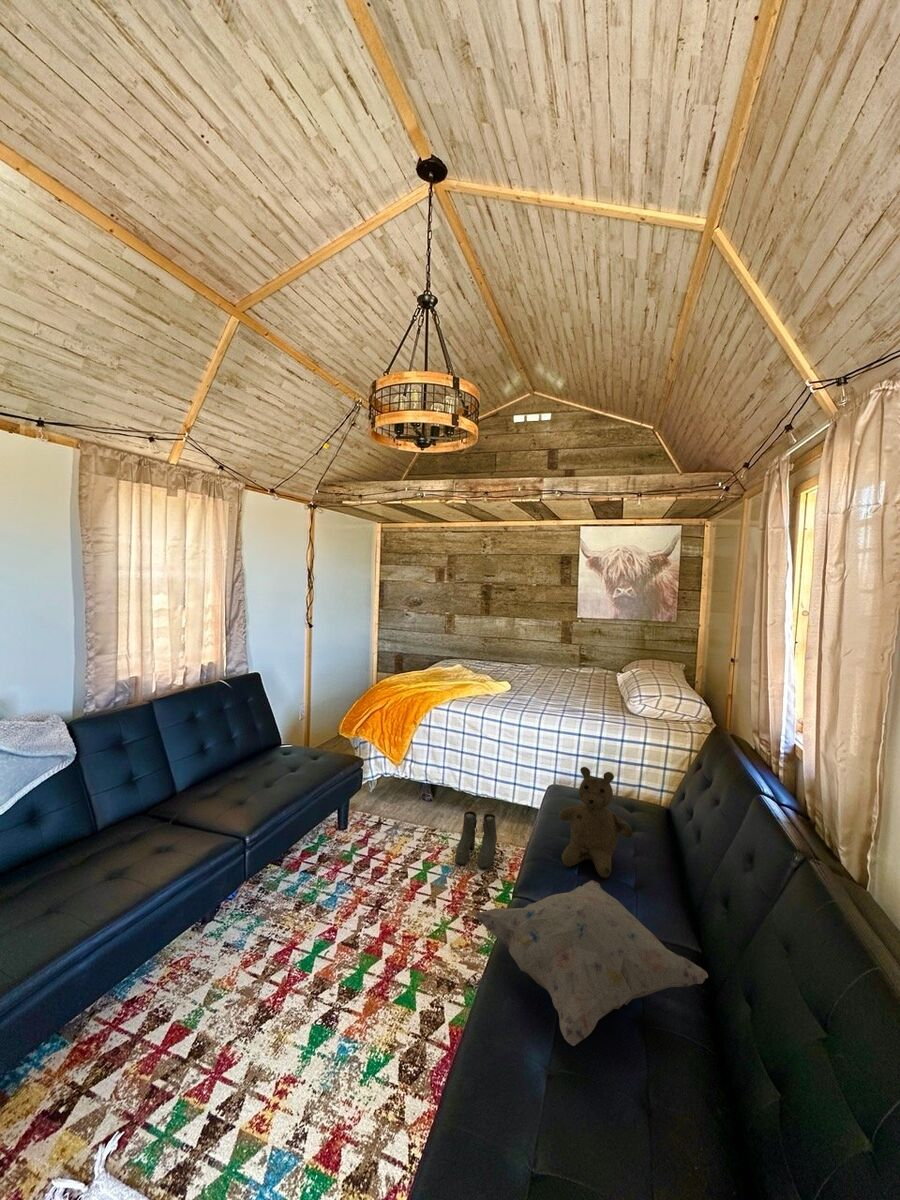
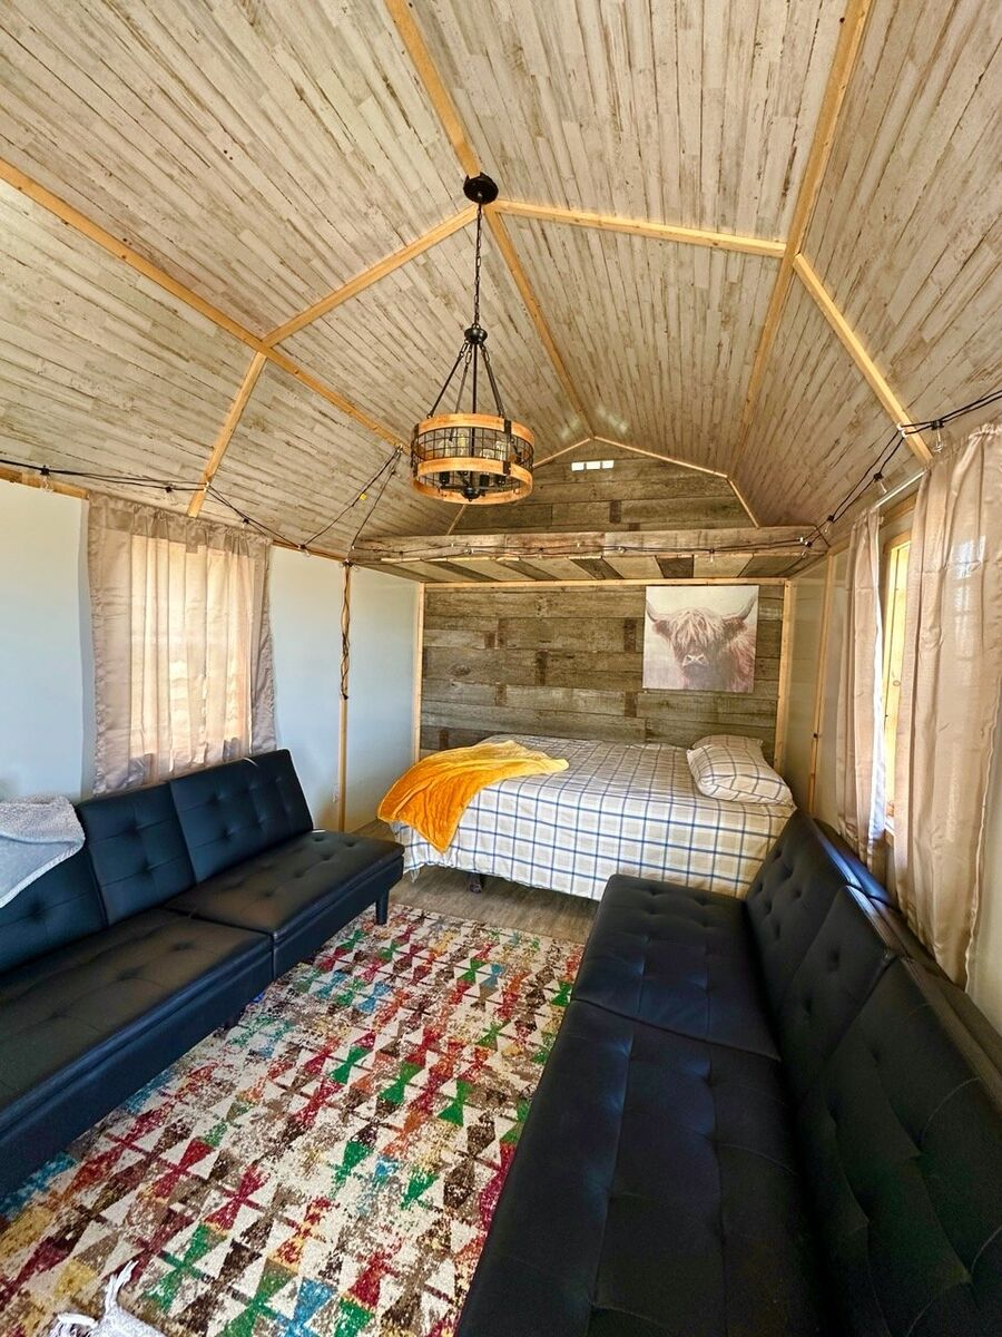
- decorative pillow (585, 944)
- teddy bear (592, 817)
- boots (474, 837)
